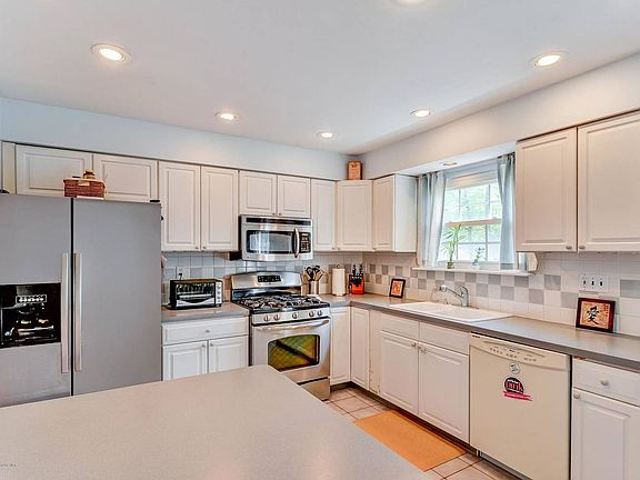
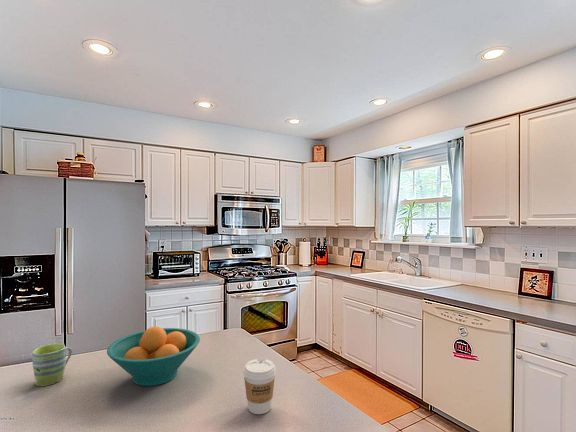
+ mug (54, 362)
+ fruit bowl (155, 351)
+ coffee cup (259, 385)
